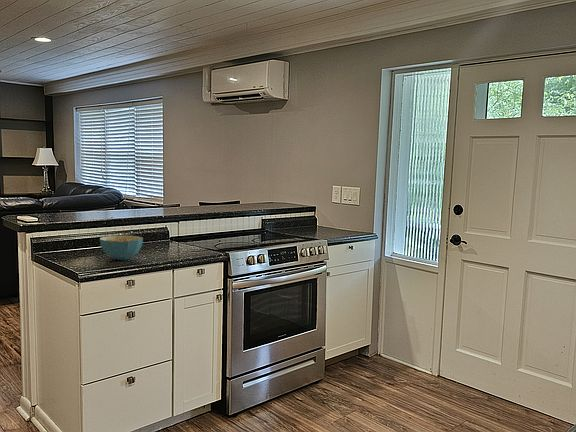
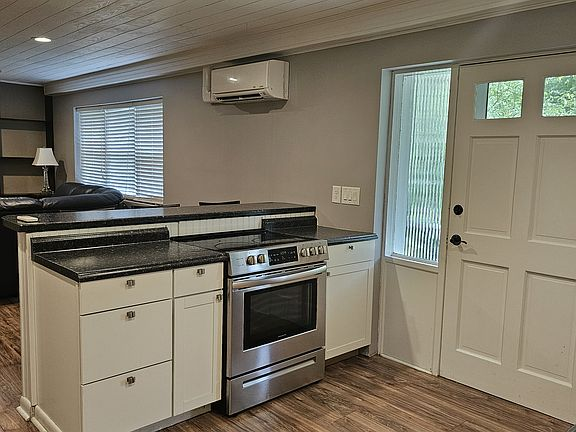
- cereal bowl (121, 248)
